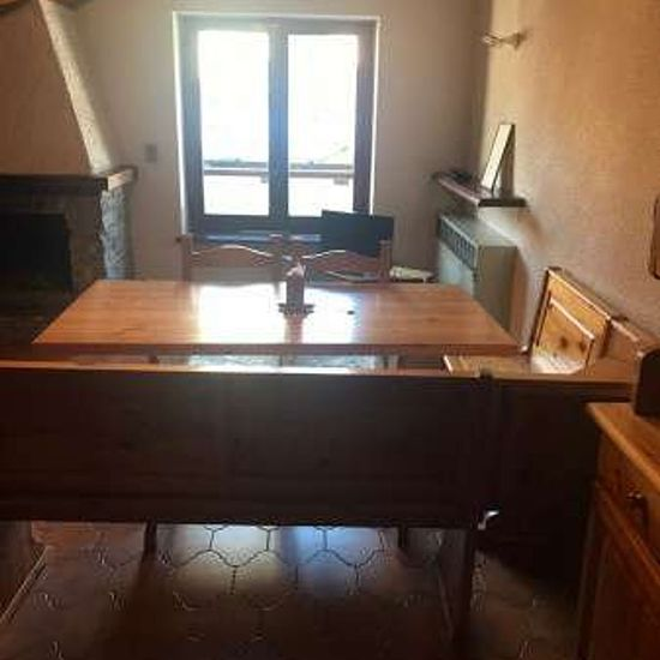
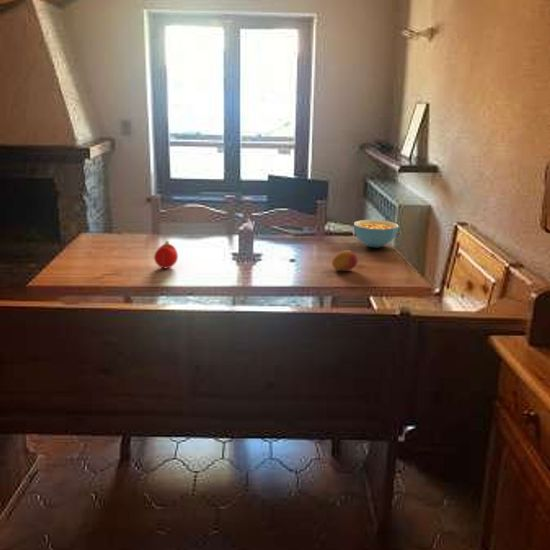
+ cereal bowl (375, 235)
+ fruit (165, 254)
+ fruit (345, 260)
